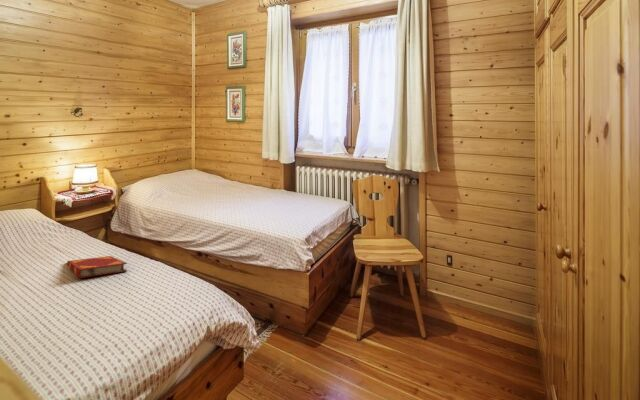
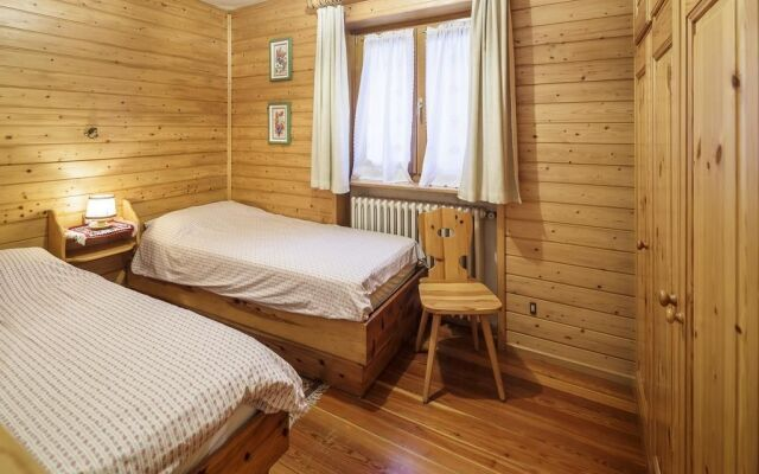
- hardback book (96, 266)
